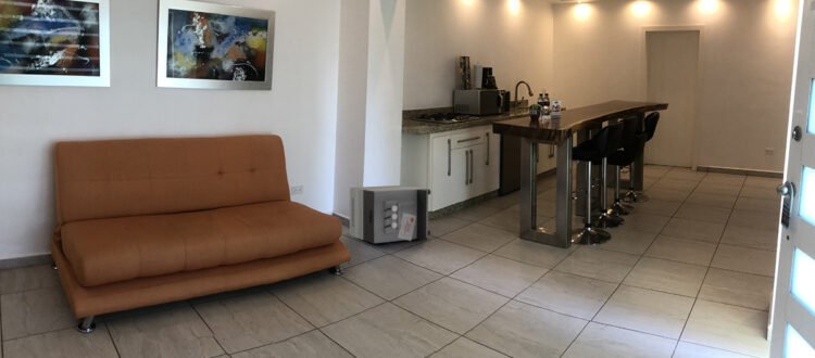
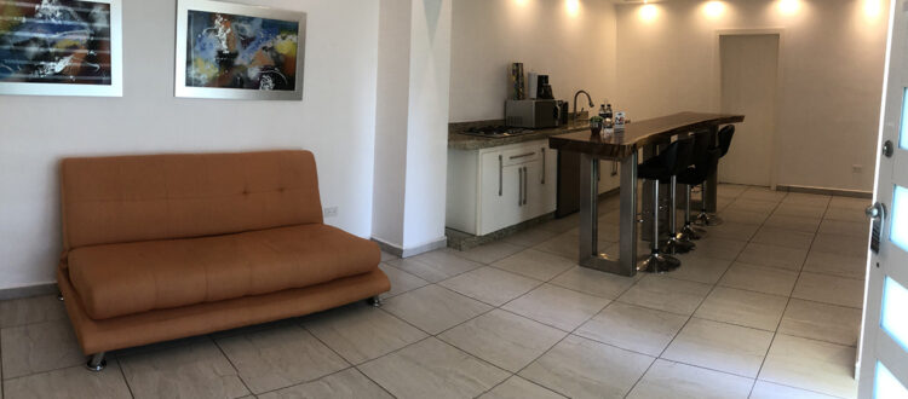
- safe (392, 213)
